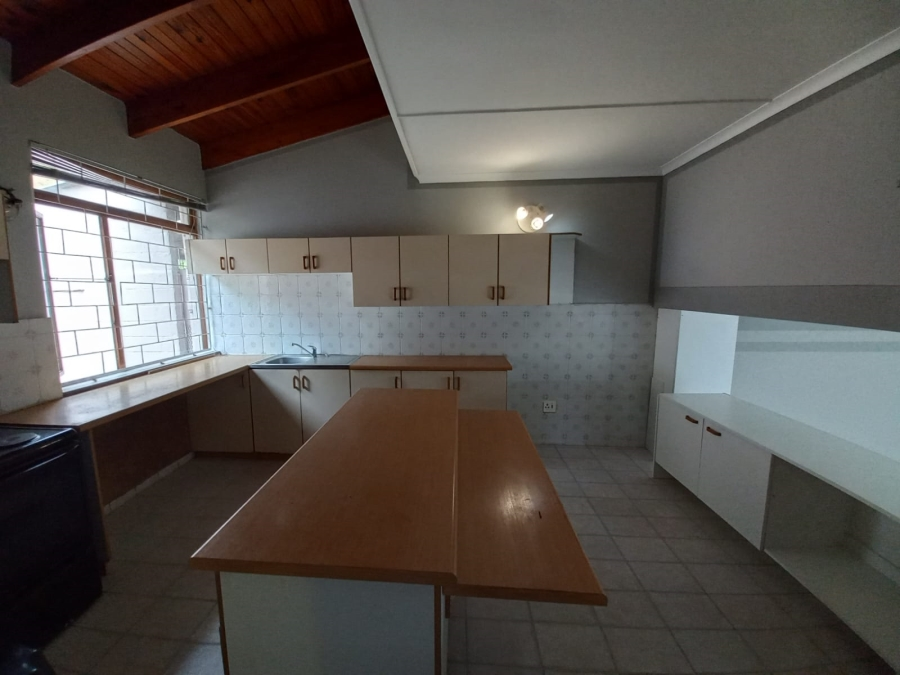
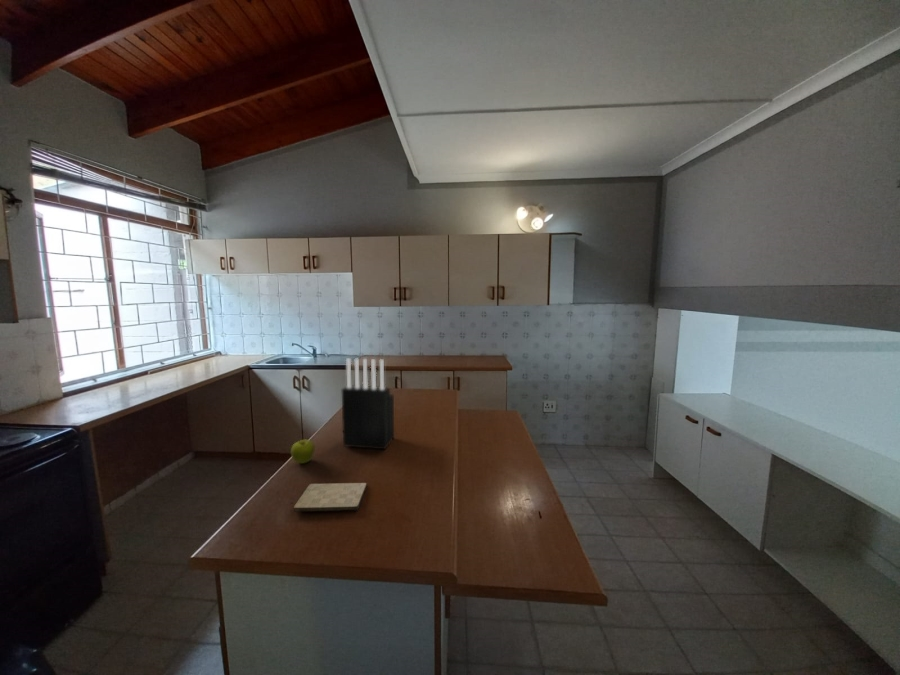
+ cutting board (332, 496)
+ fruit (303, 451)
+ knife block (369, 400)
